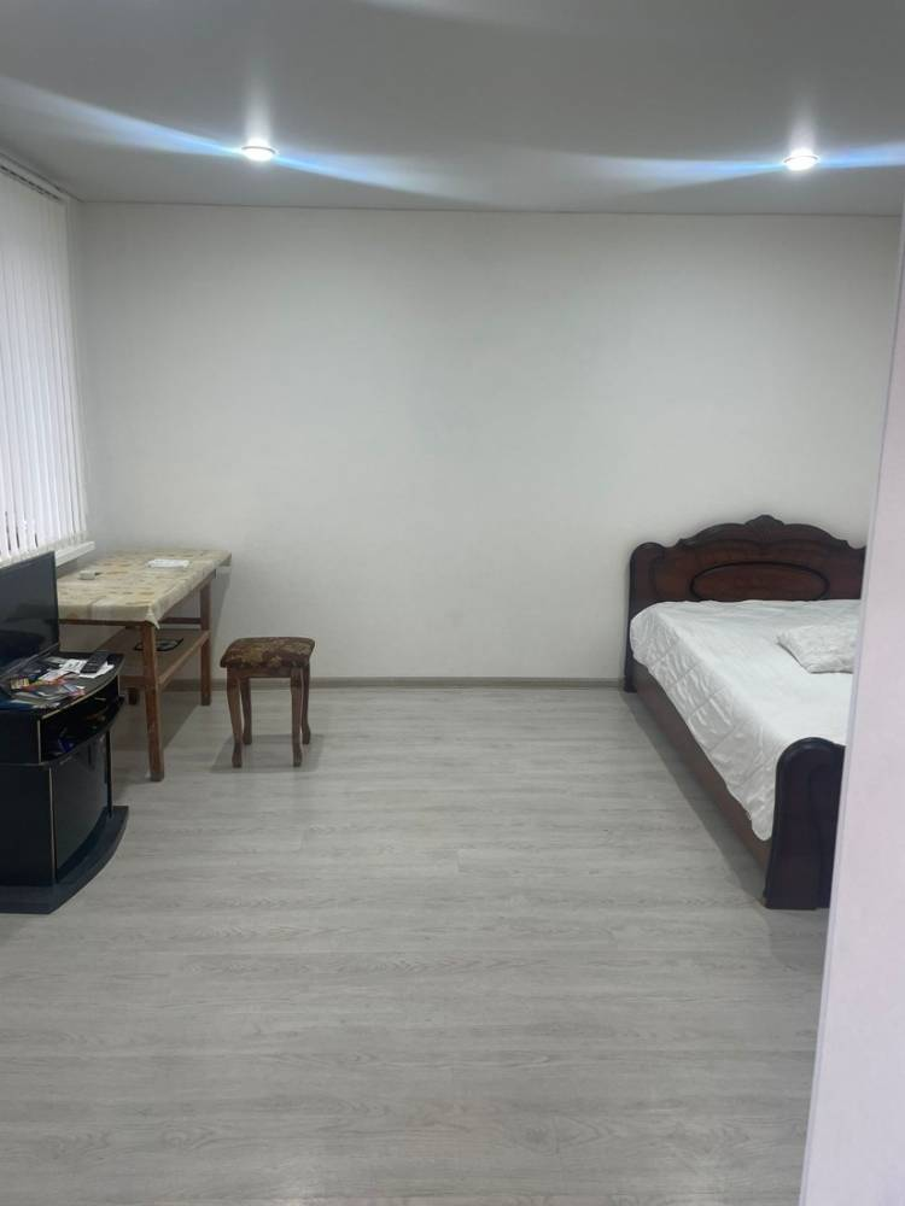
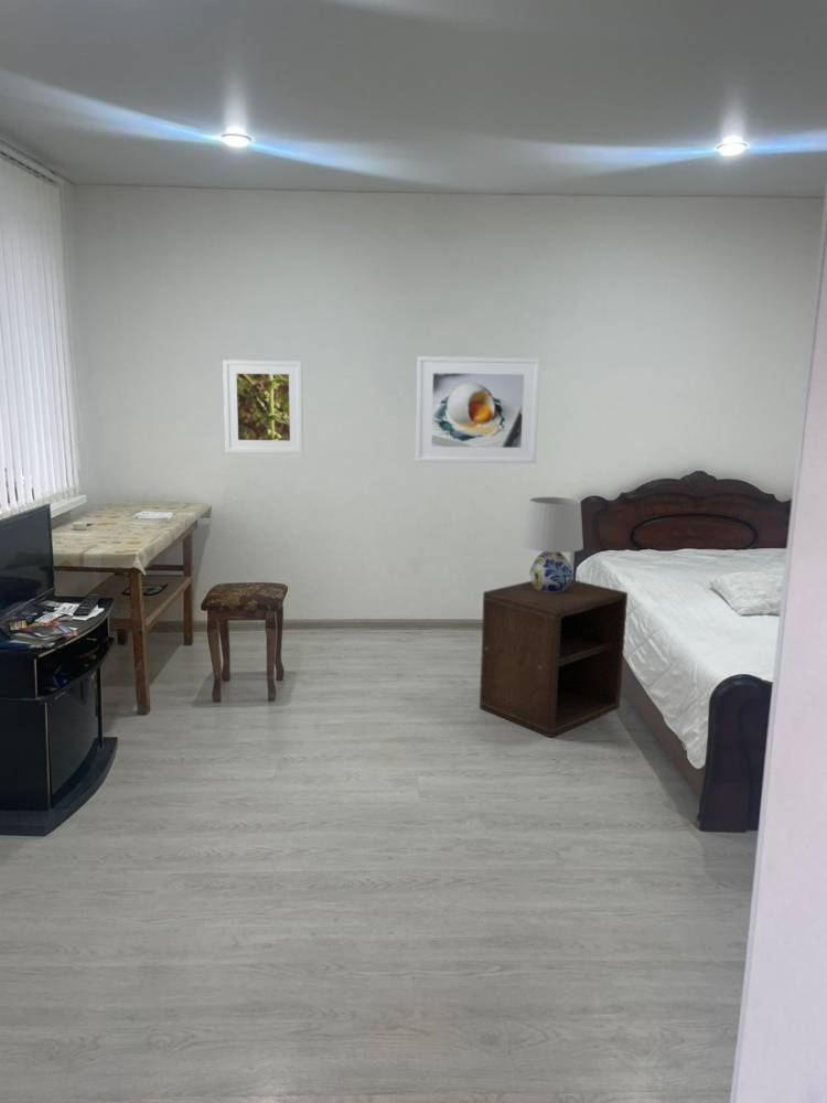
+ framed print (476, 410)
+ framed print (264, 407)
+ nightstand (552, 651)
+ table lamp (552, 544)
